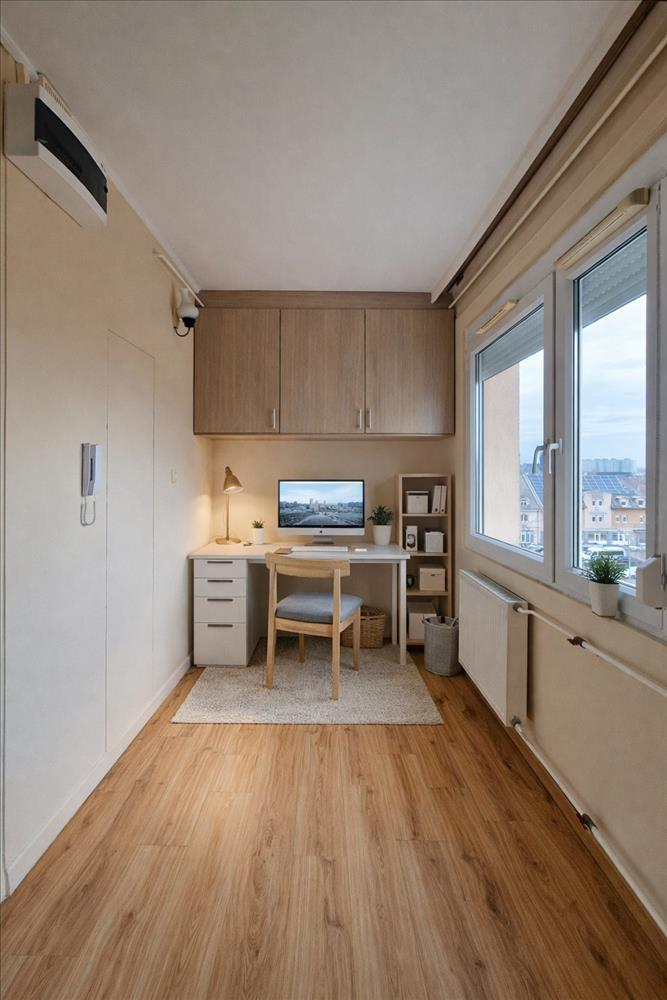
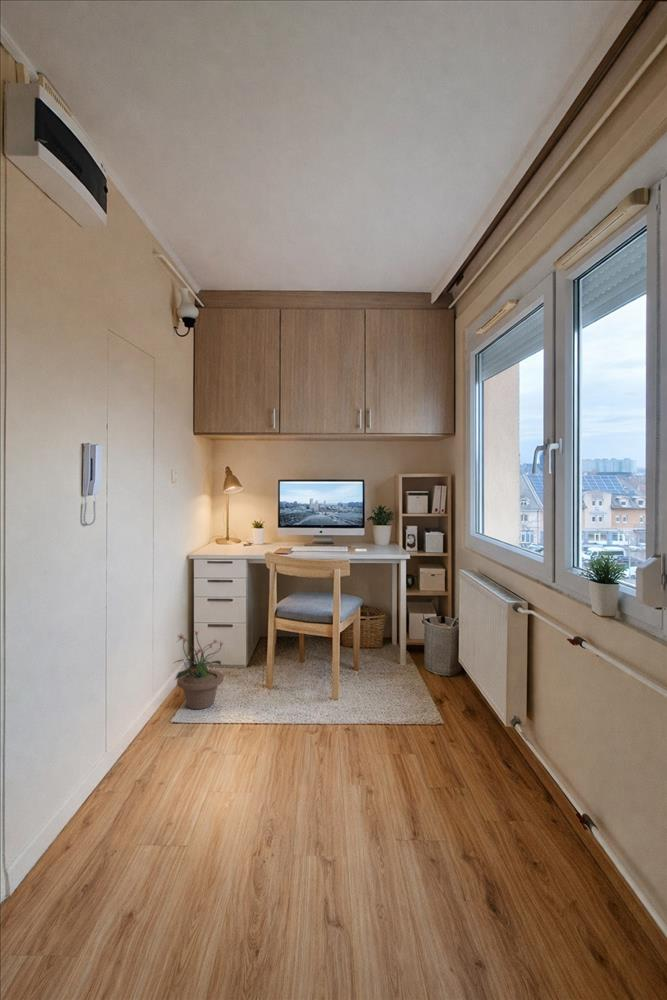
+ potted plant (197, 668)
